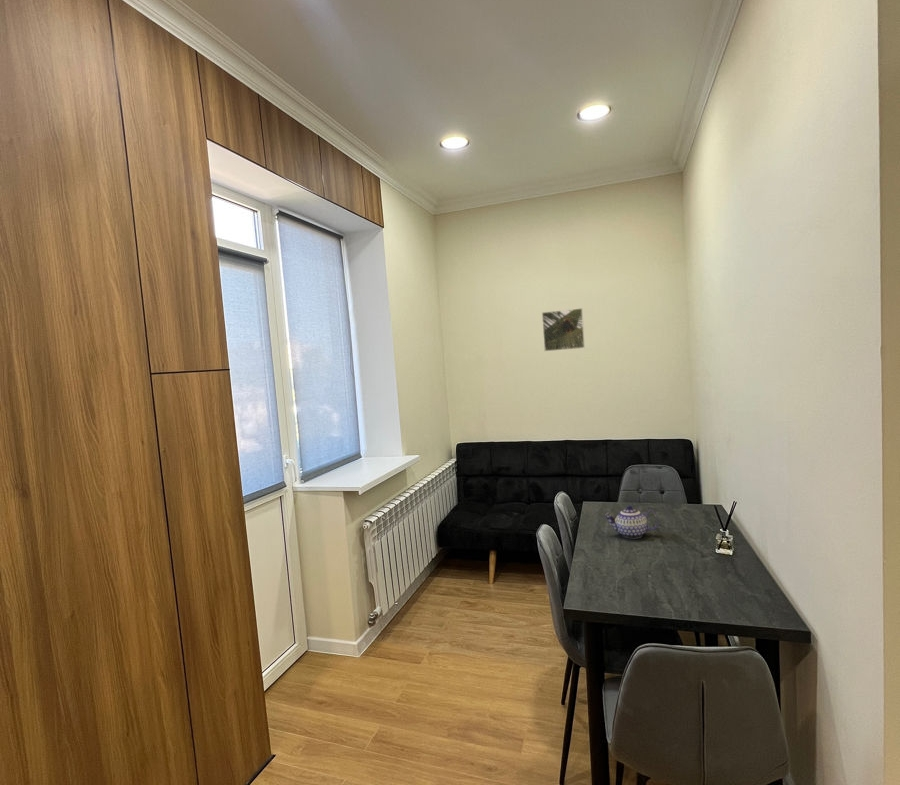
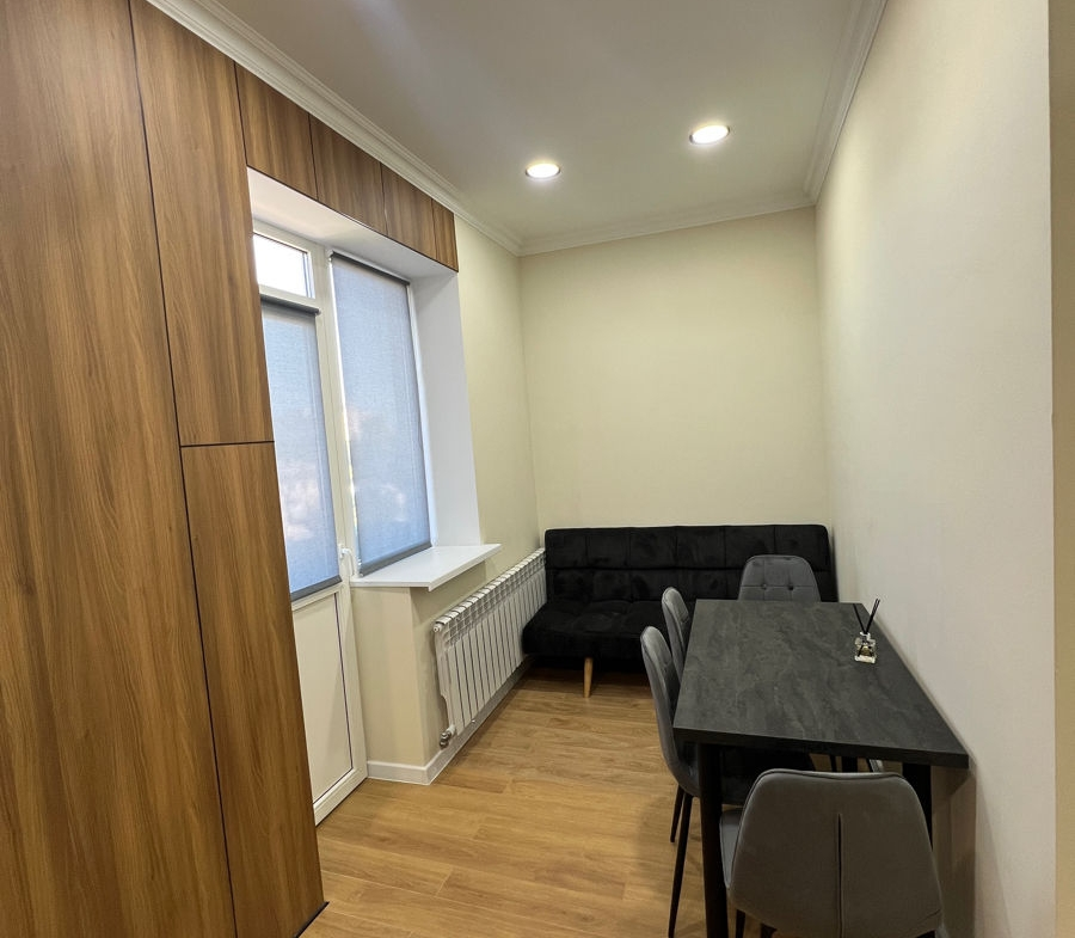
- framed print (563, 330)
- teapot (631, 520)
